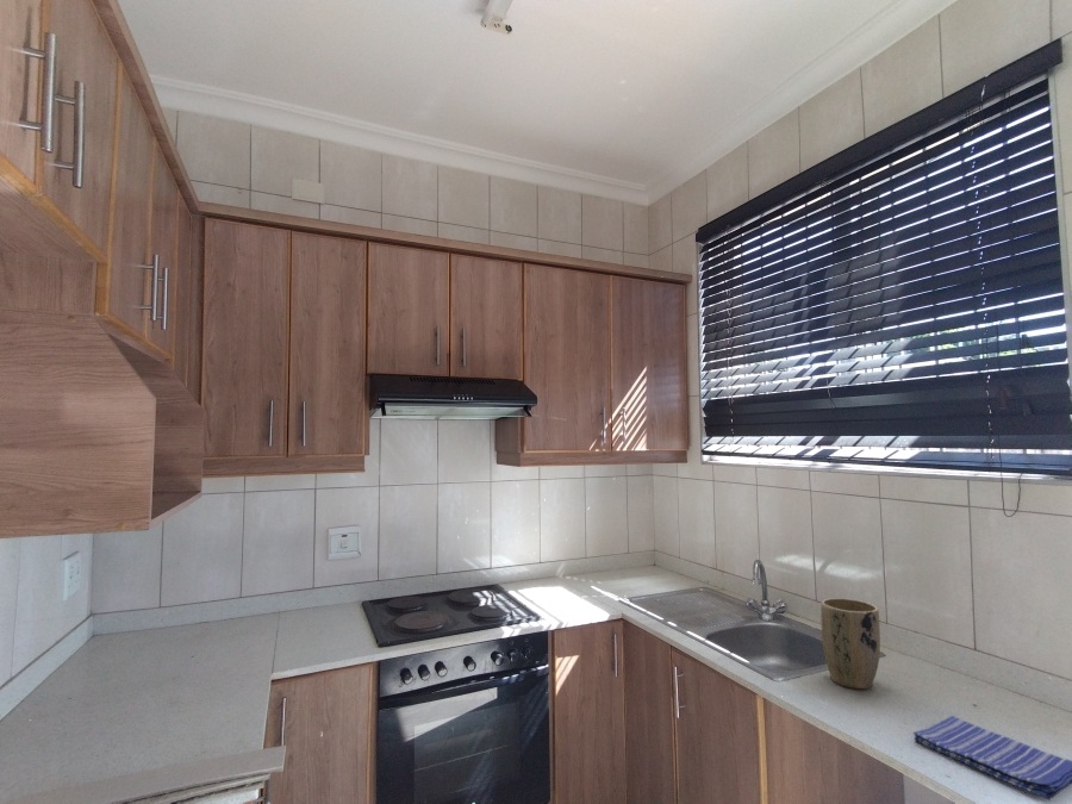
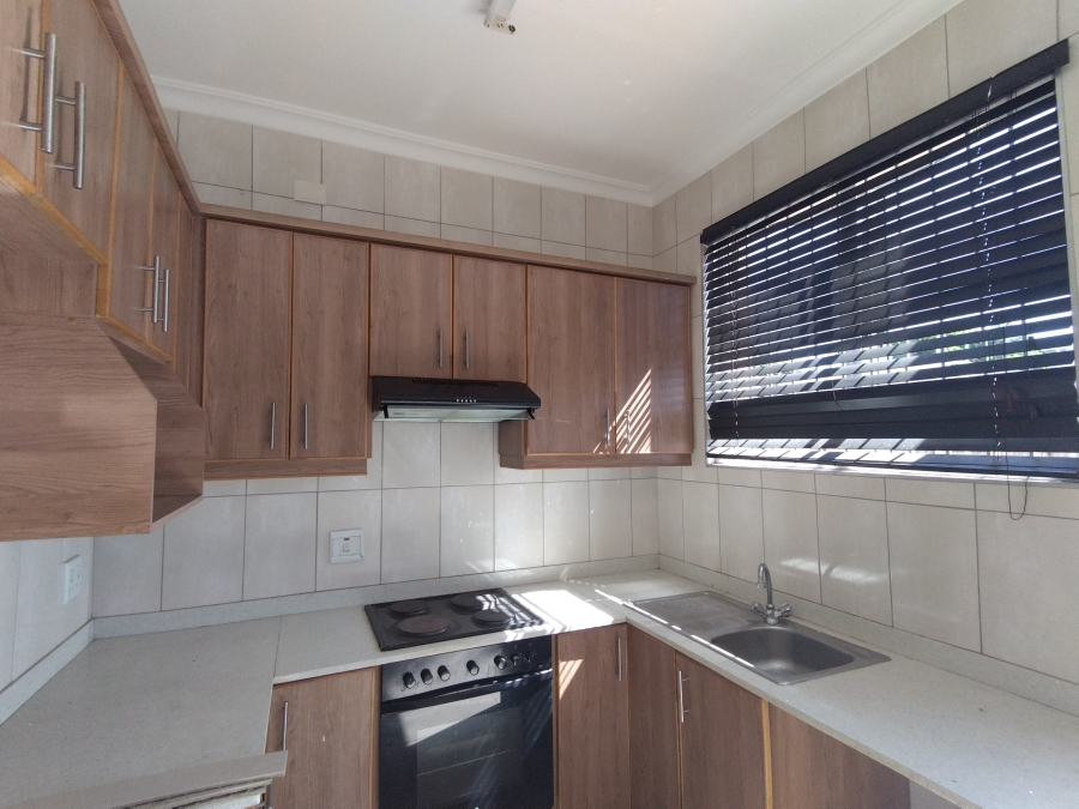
- dish towel (996, 750)
- plant pot (850, 642)
